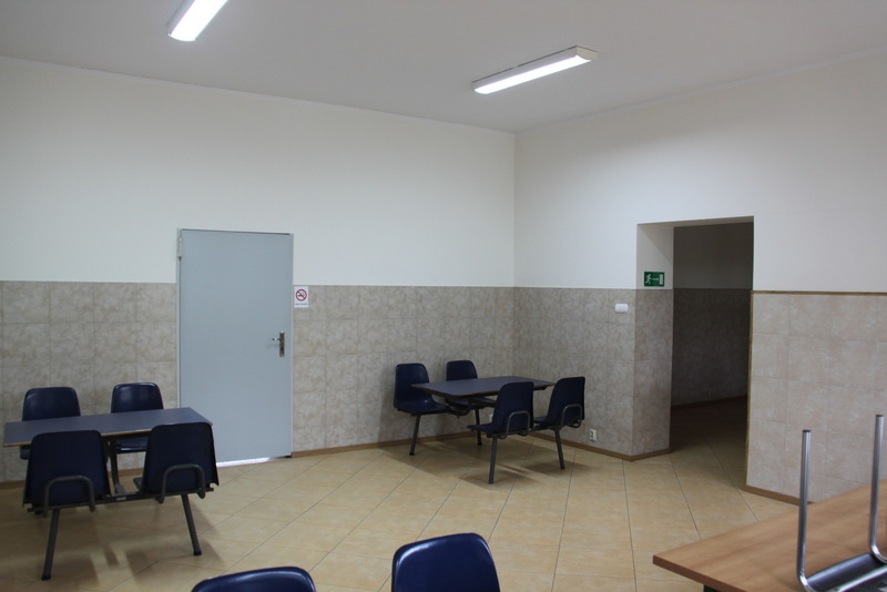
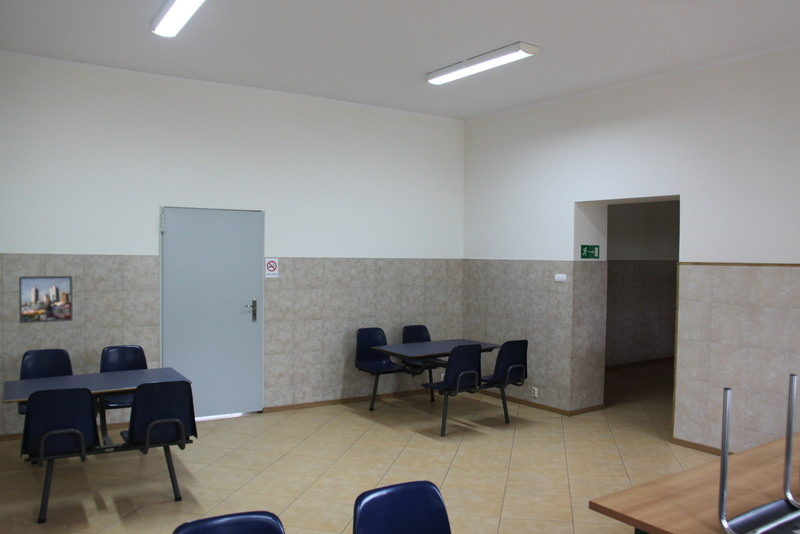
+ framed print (46, 299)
